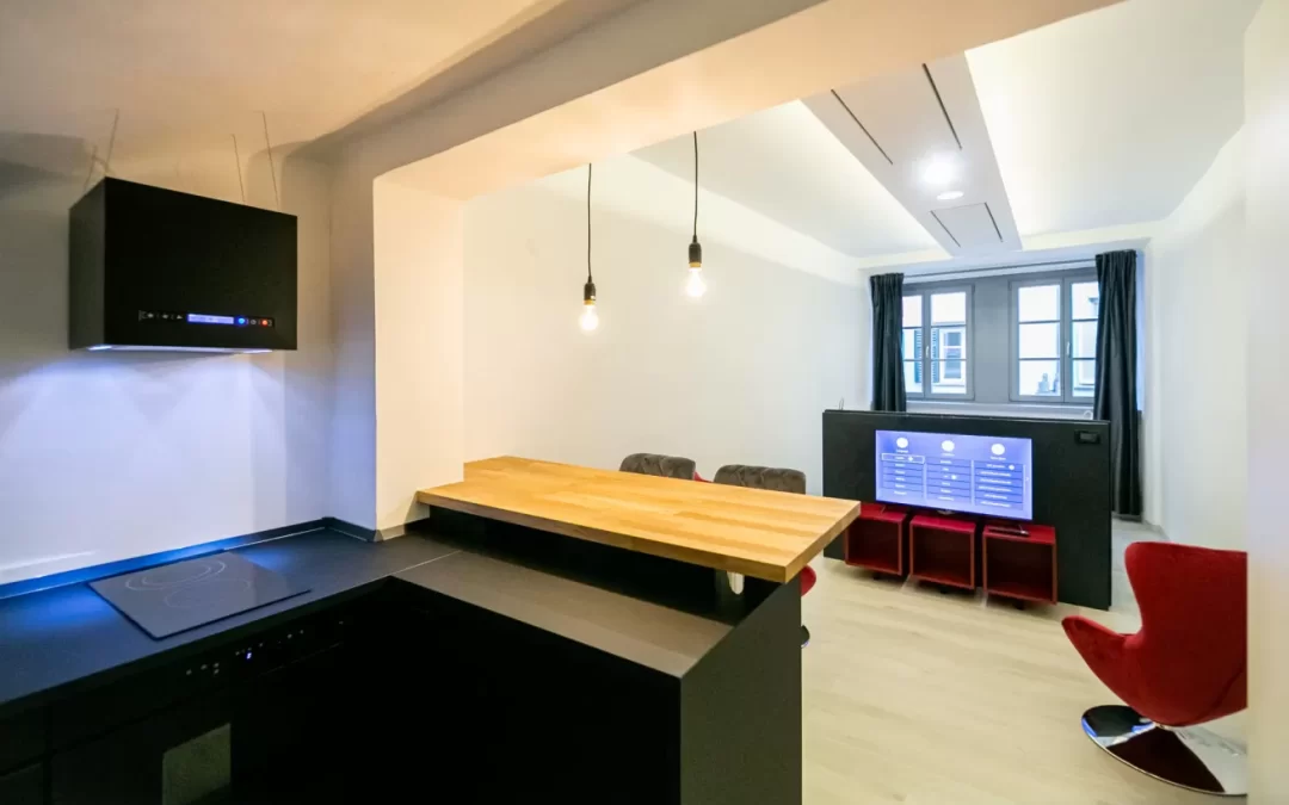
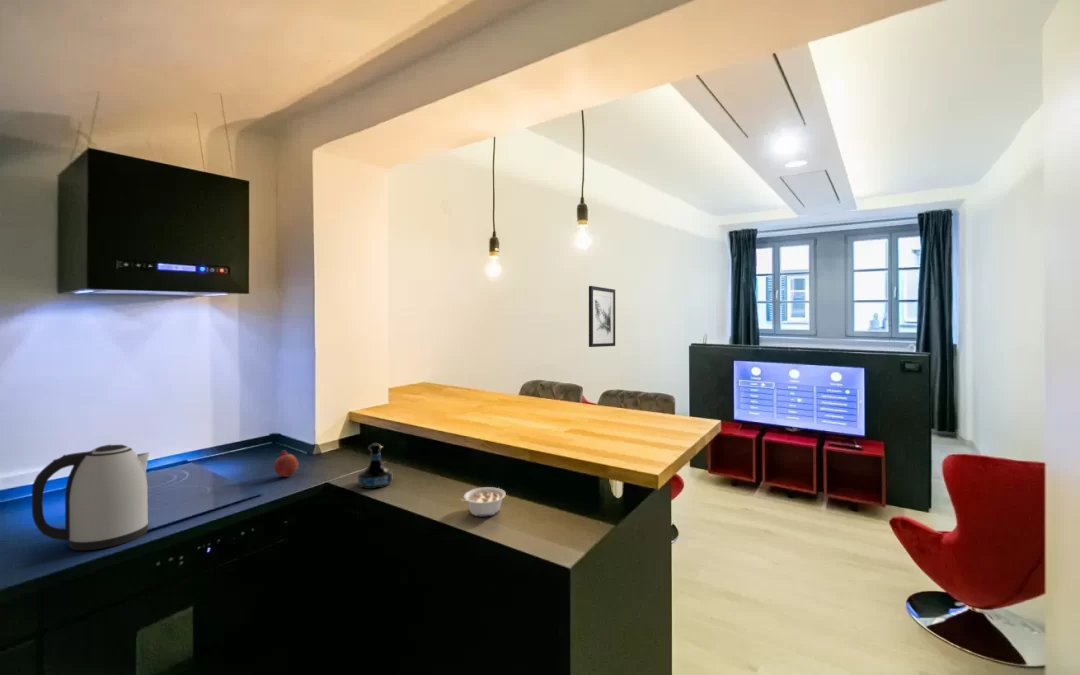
+ kettle (94, 493)
+ legume (484, 501)
+ fruit (286, 463)
+ tequila bottle (375, 464)
+ wall art (602, 317)
